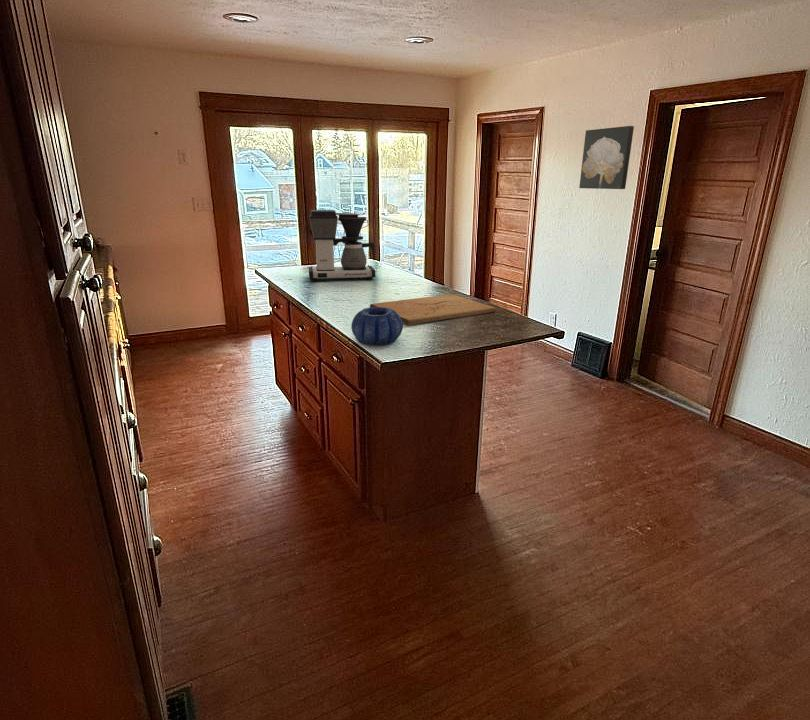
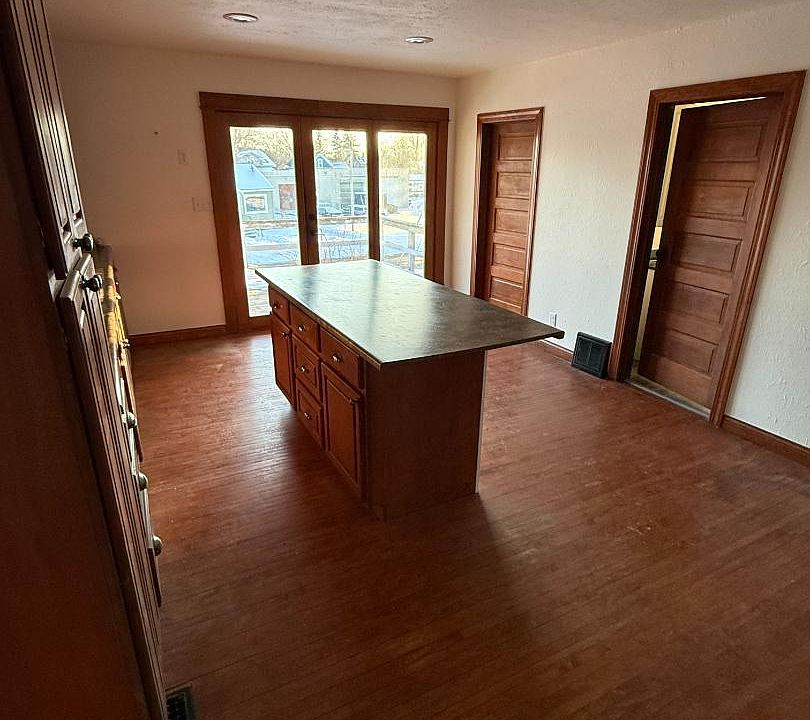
- coffee maker (342, 242)
- wall art (605, 159)
- cutting board (432, 307)
- decorative bowl (377, 325)
